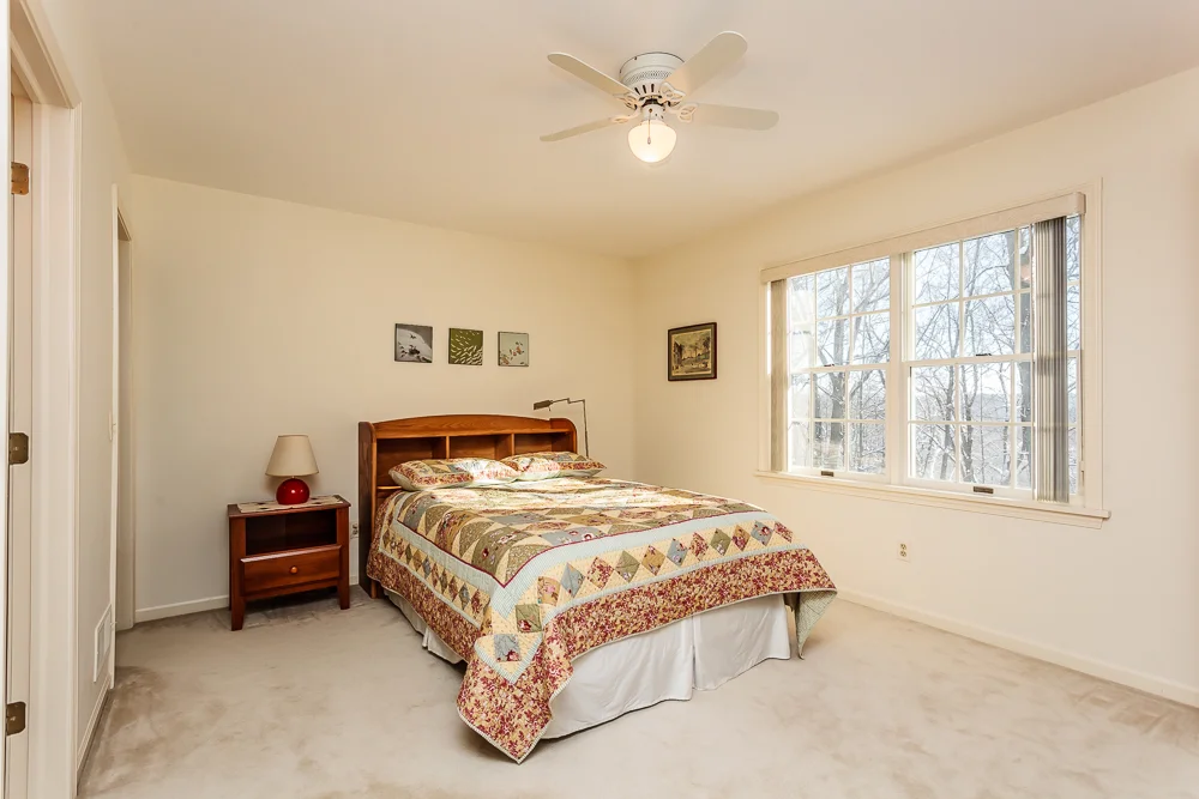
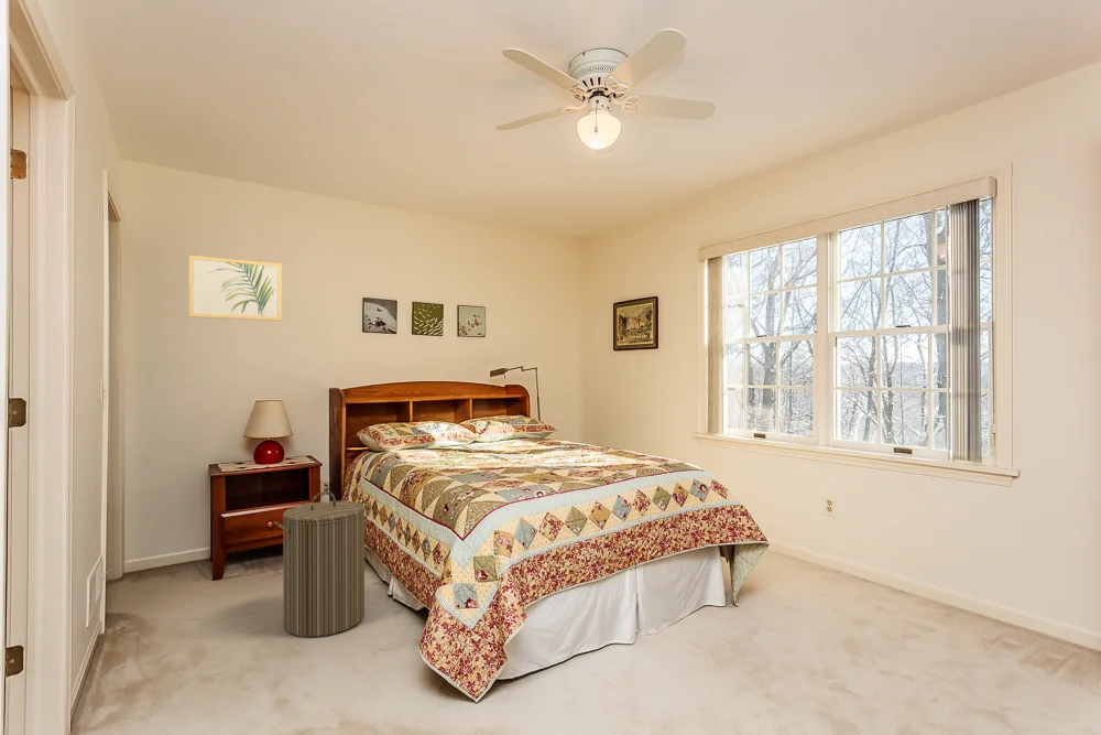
+ wall art (237, 289)
+ laundry hamper (325, 555)
